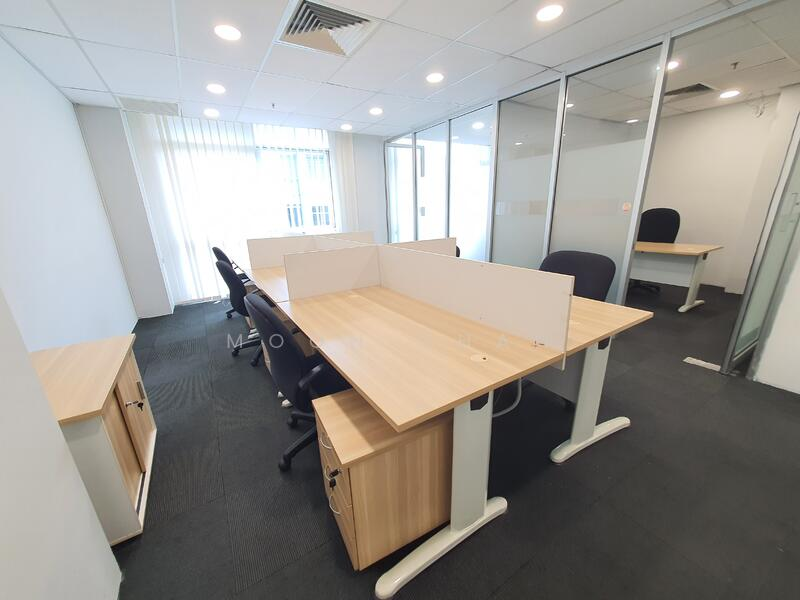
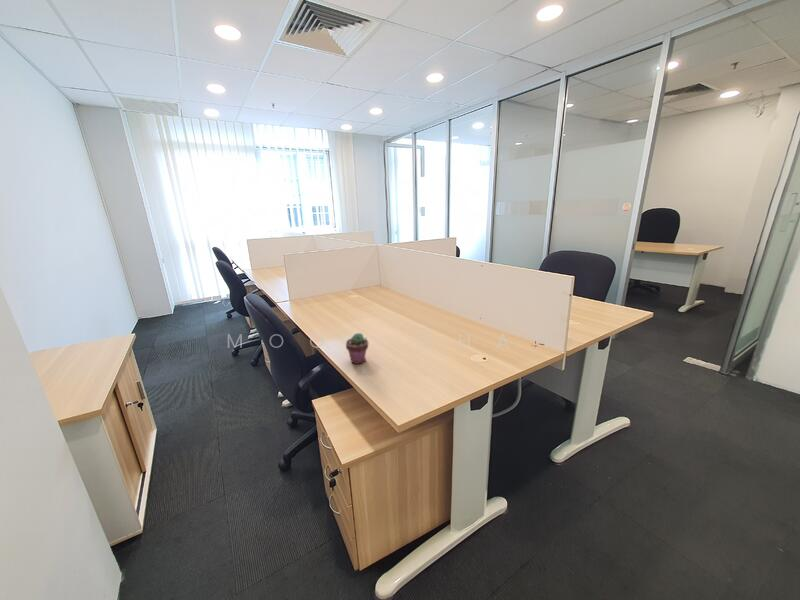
+ potted succulent (357, 347)
